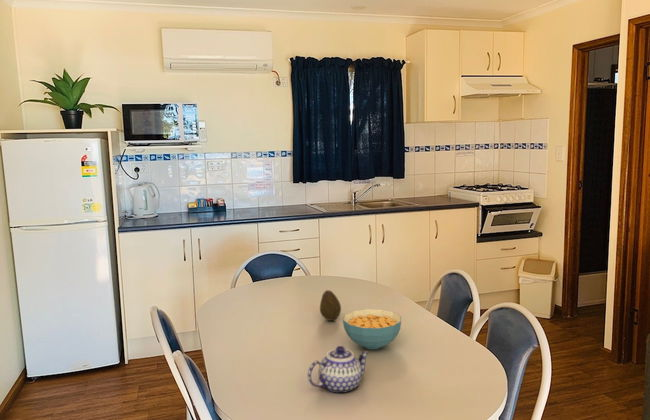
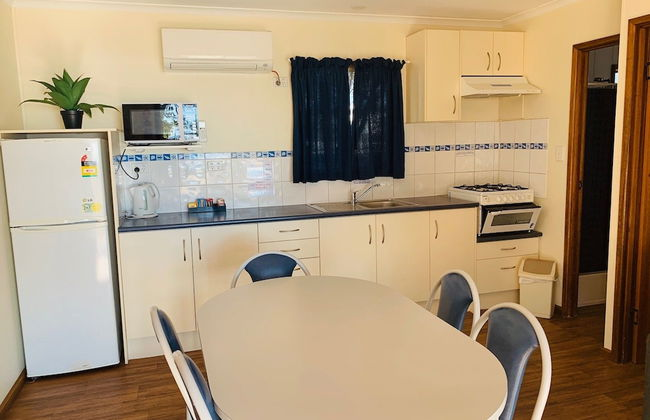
- fruit (330, 305)
- teapot (339, 366)
- cereal bowl (372, 332)
